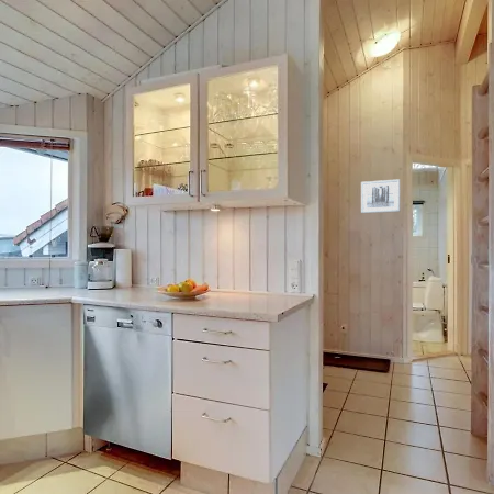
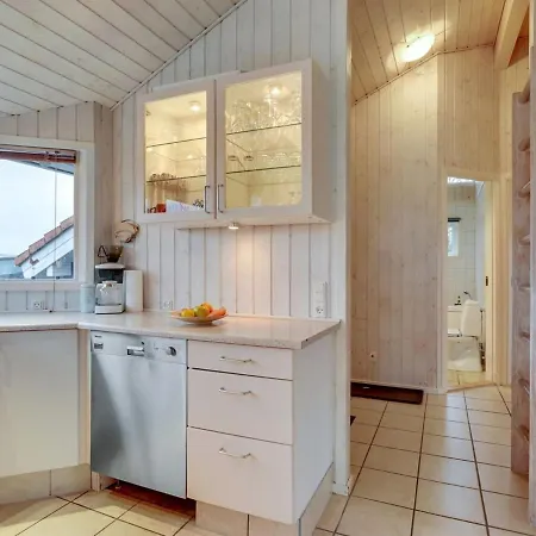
- wall art (380, 197)
